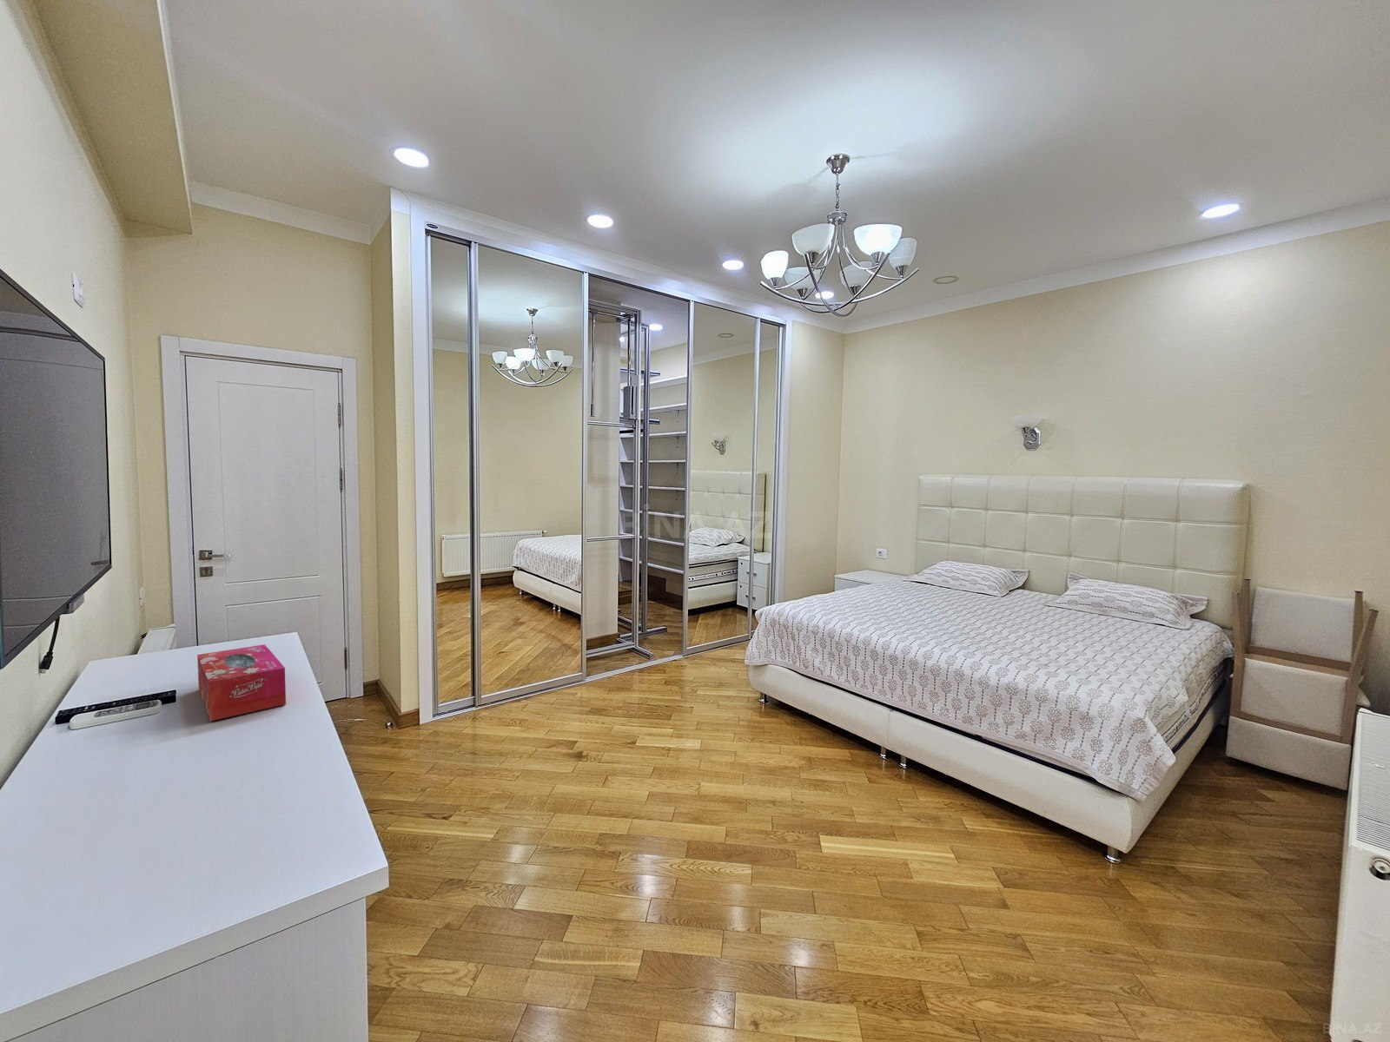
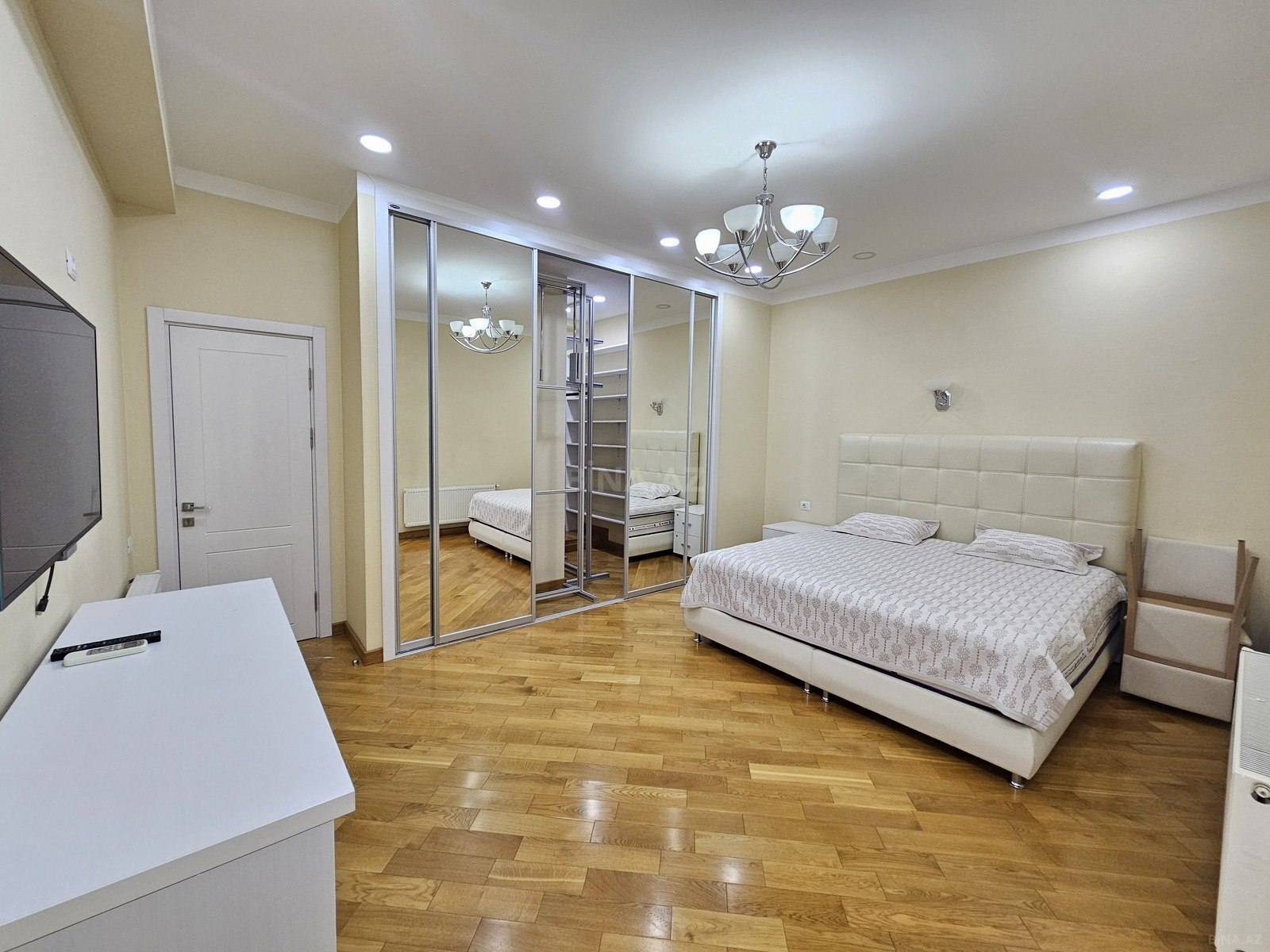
- tissue box (240, 679)
